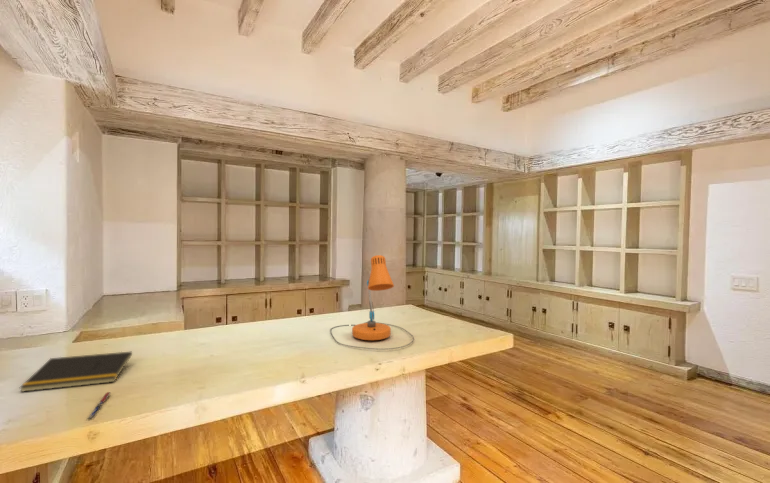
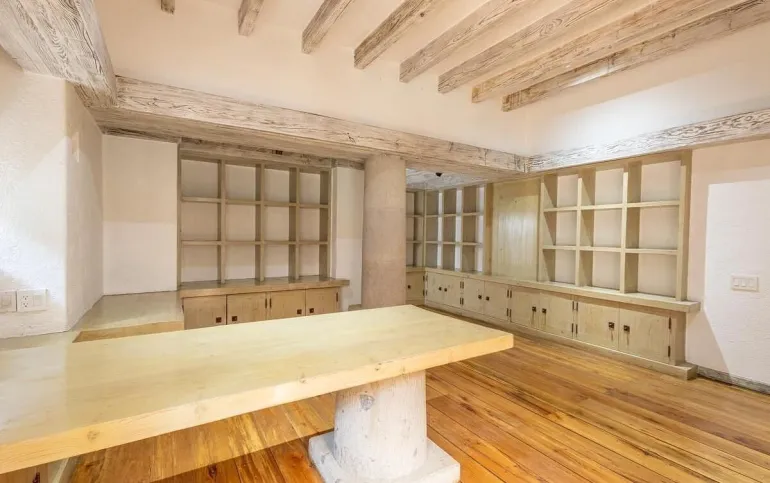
- desk lamp (370, 294)
- notepad (81, 369)
- pen (99, 404)
